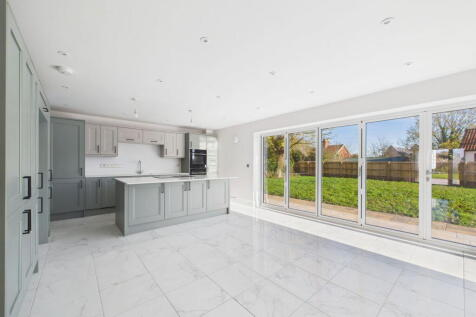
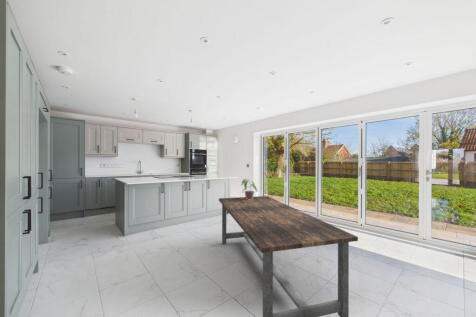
+ dining table (265, 239)
+ potted plant (250, 188)
